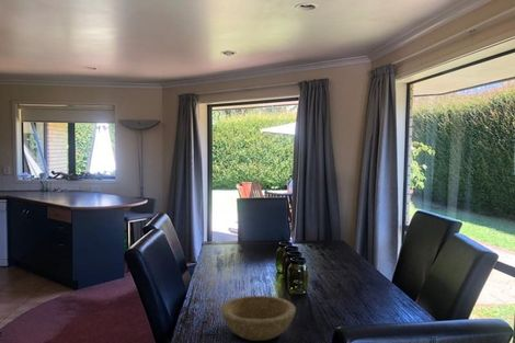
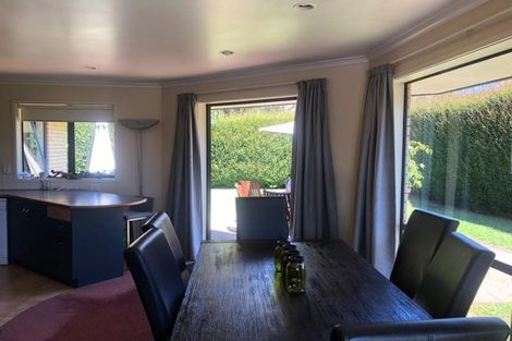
- bowl (258, 319)
